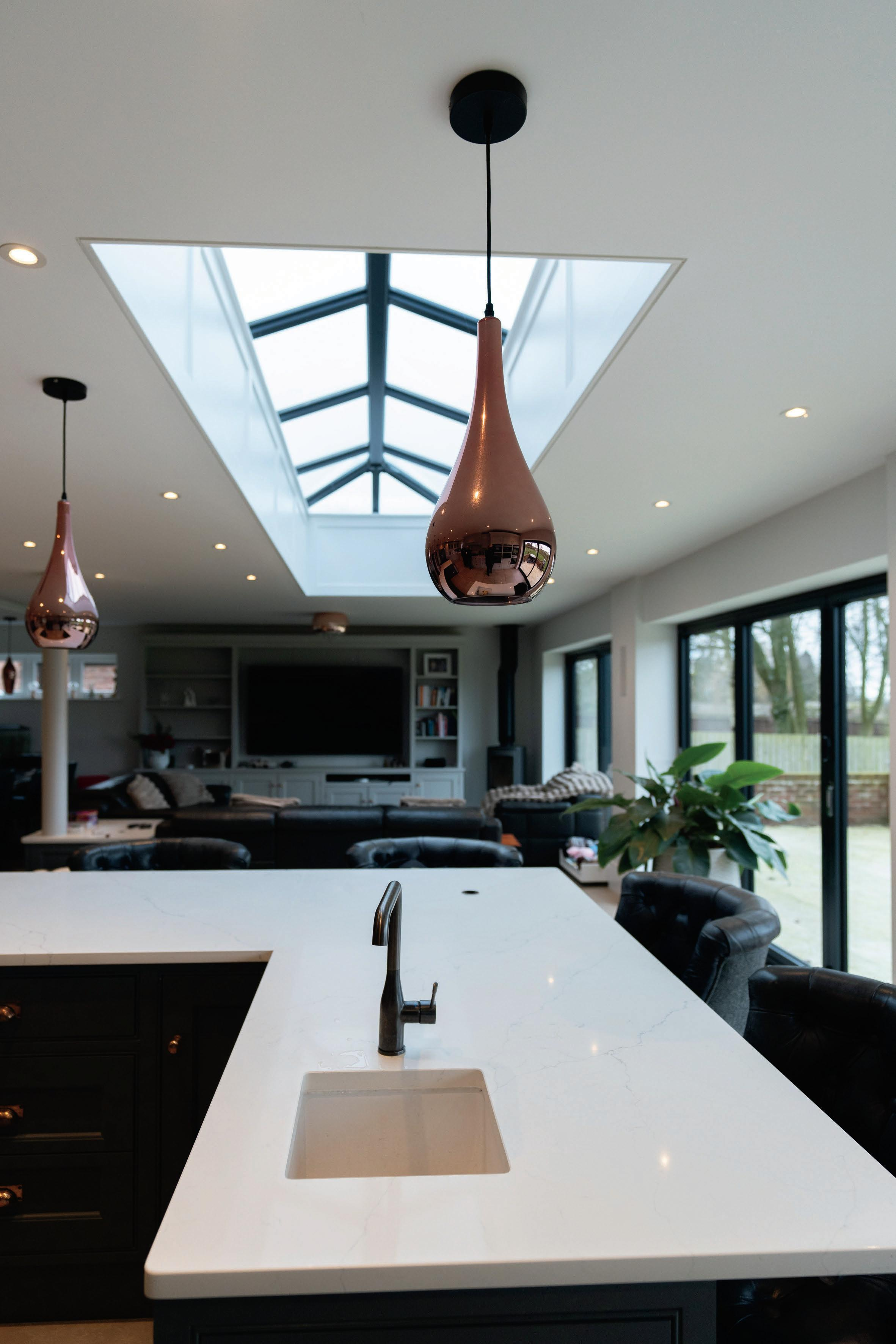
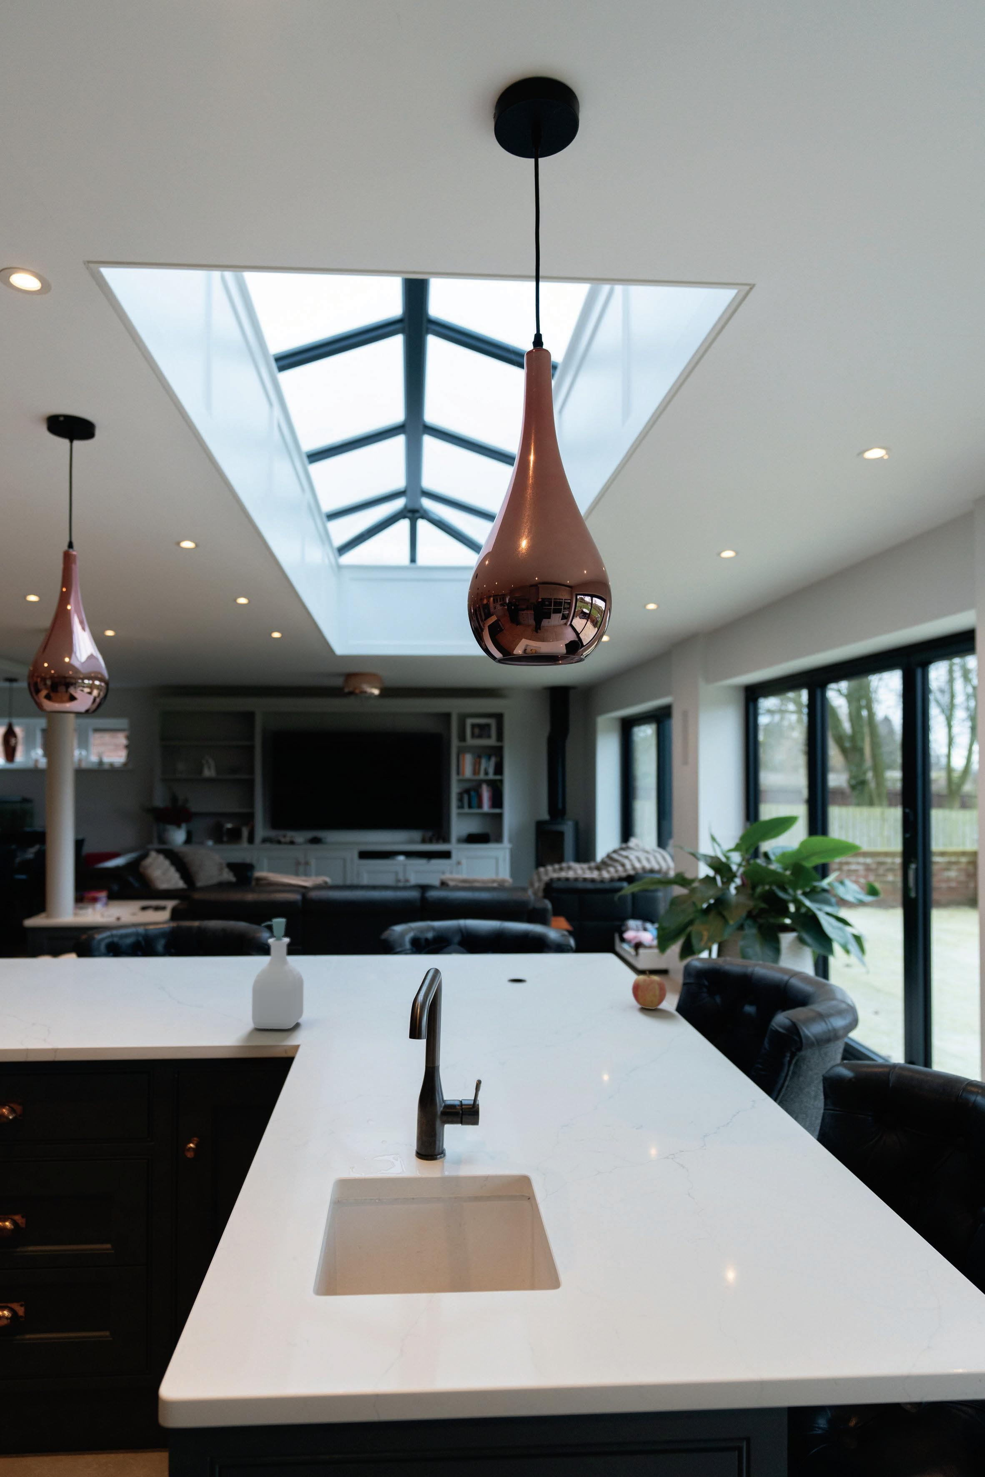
+ fruit (649, 990)
+ soap bottle (278, 971)
